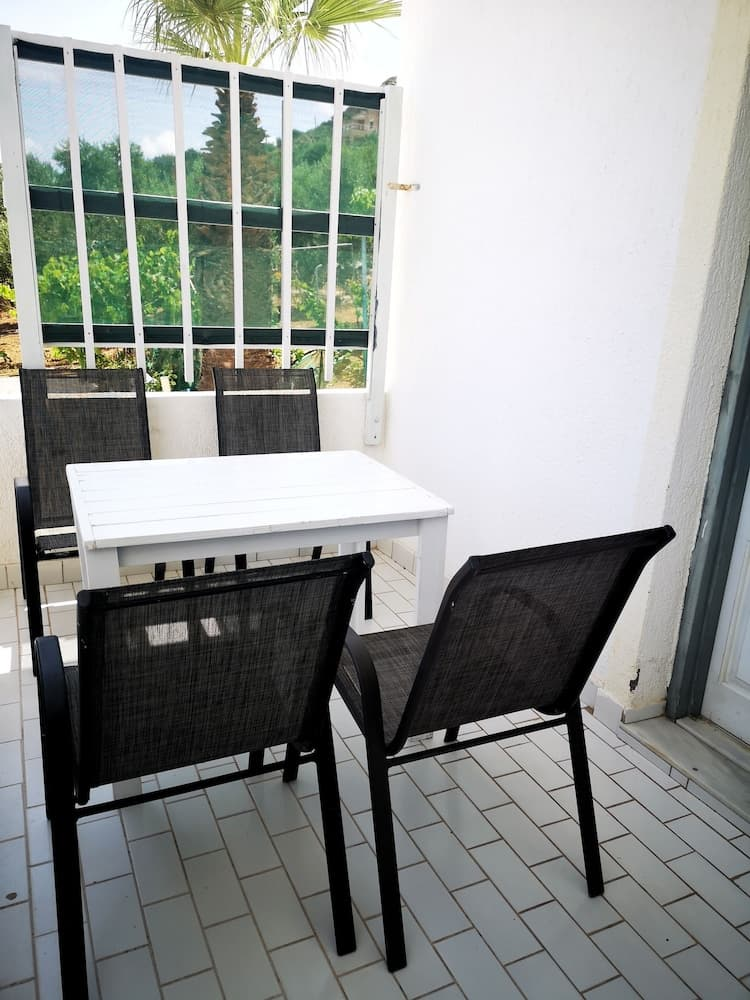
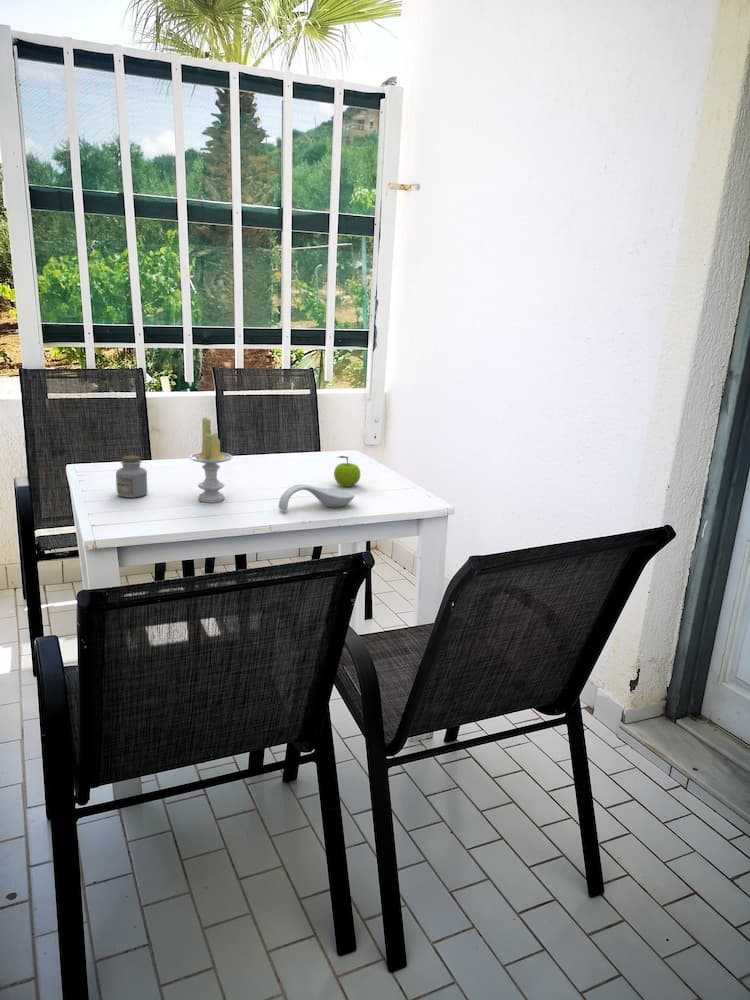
+ spoon rest (317, 495)
+ fruit (345, 469)
+ jar (131, 475)
+ candle (210, 459)
